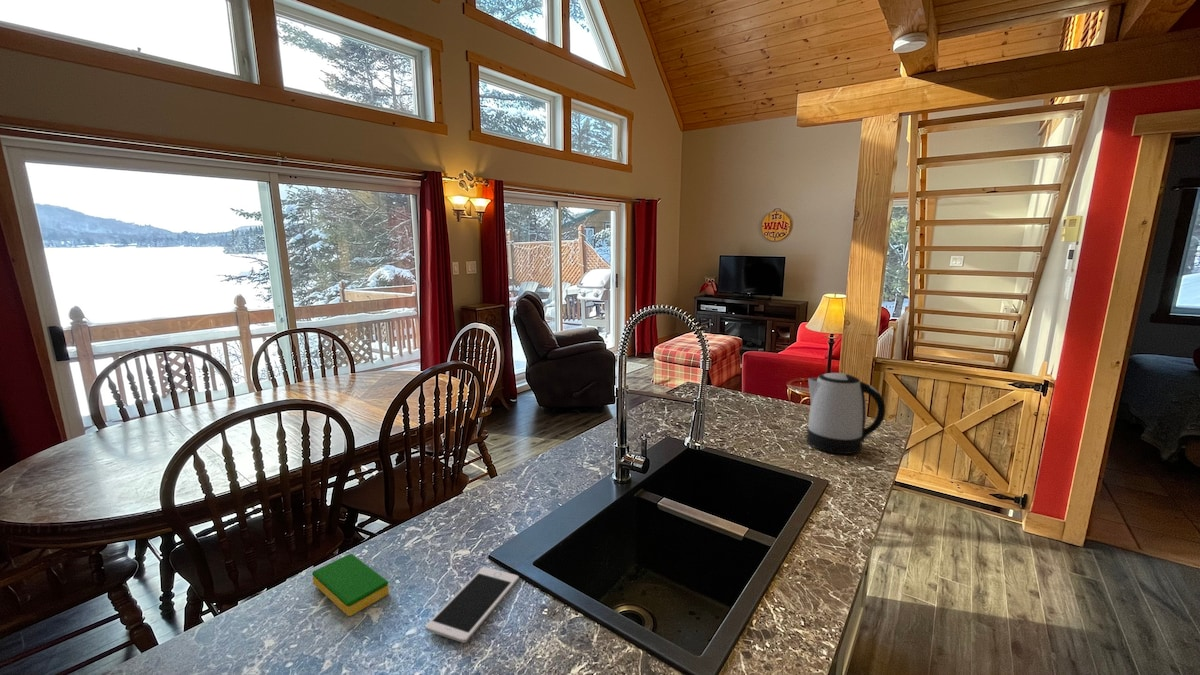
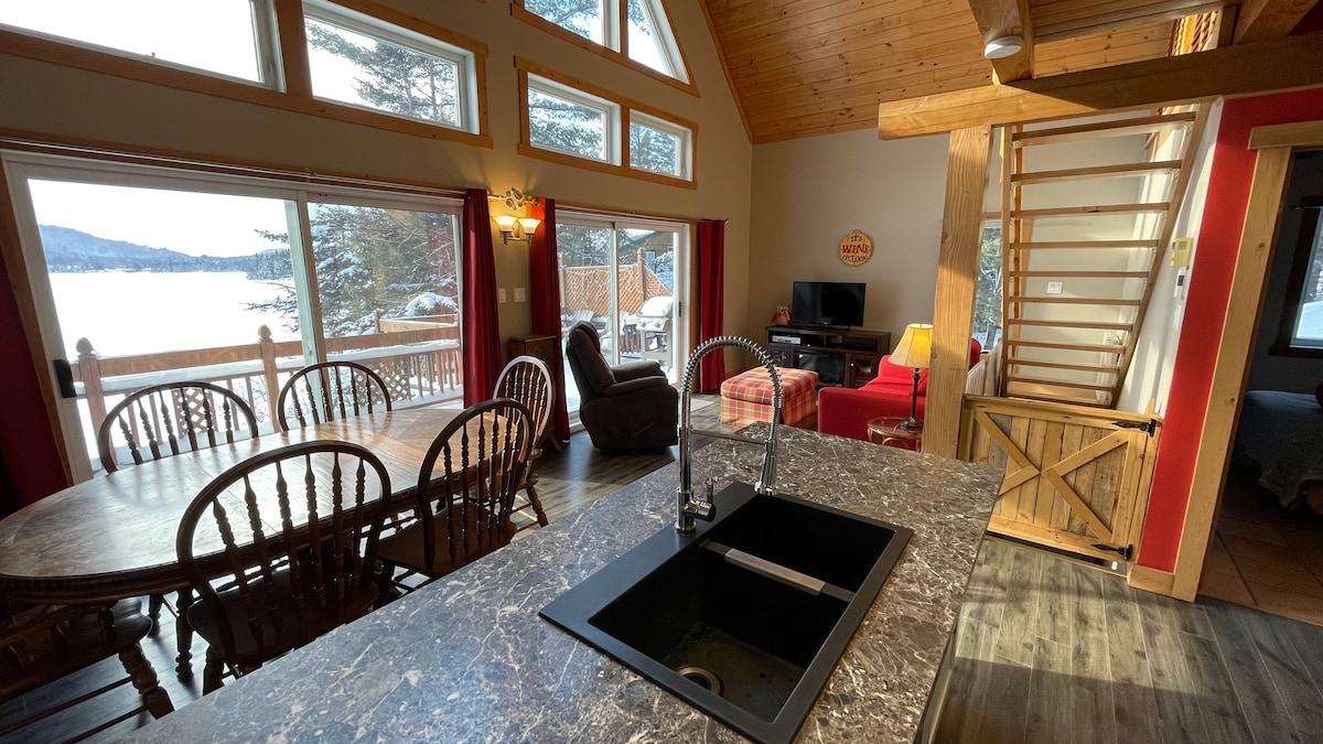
- kettle (844, 410)
- cell phone (475, 600)
- dish sponge (350, 582)
